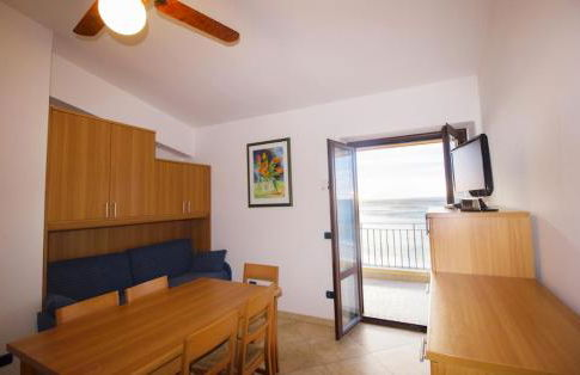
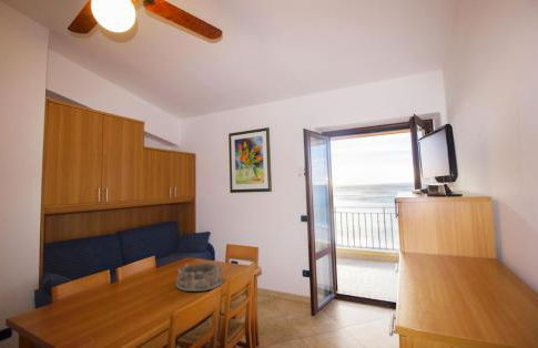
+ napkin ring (199, 274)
